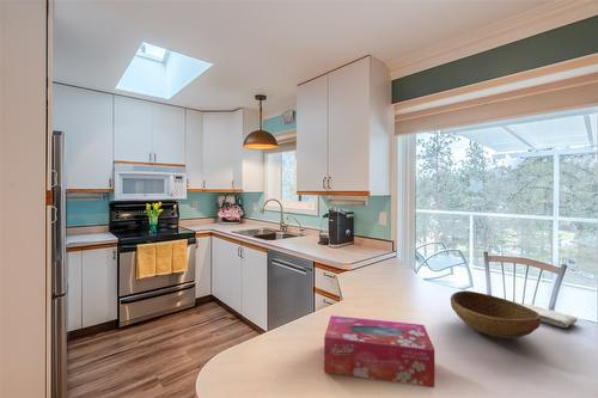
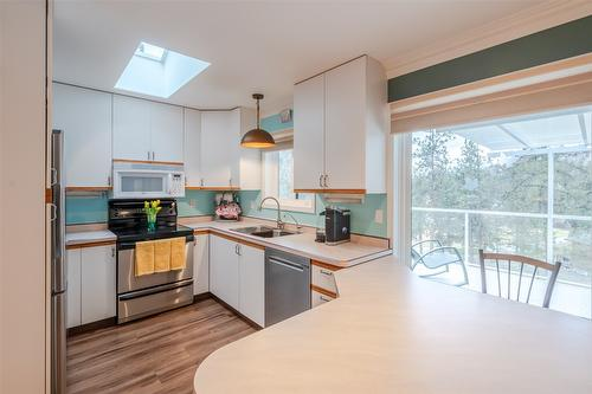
- tissue box (376, 347)
- washcloth (544, 314)
- bowl (492, 316)
